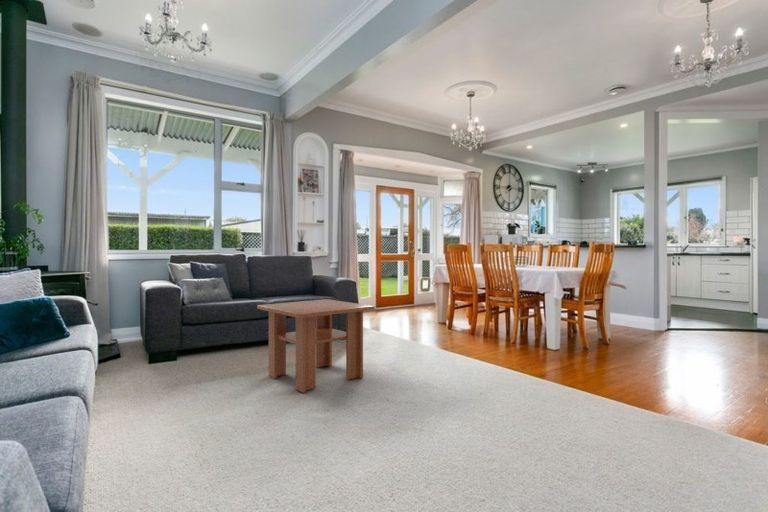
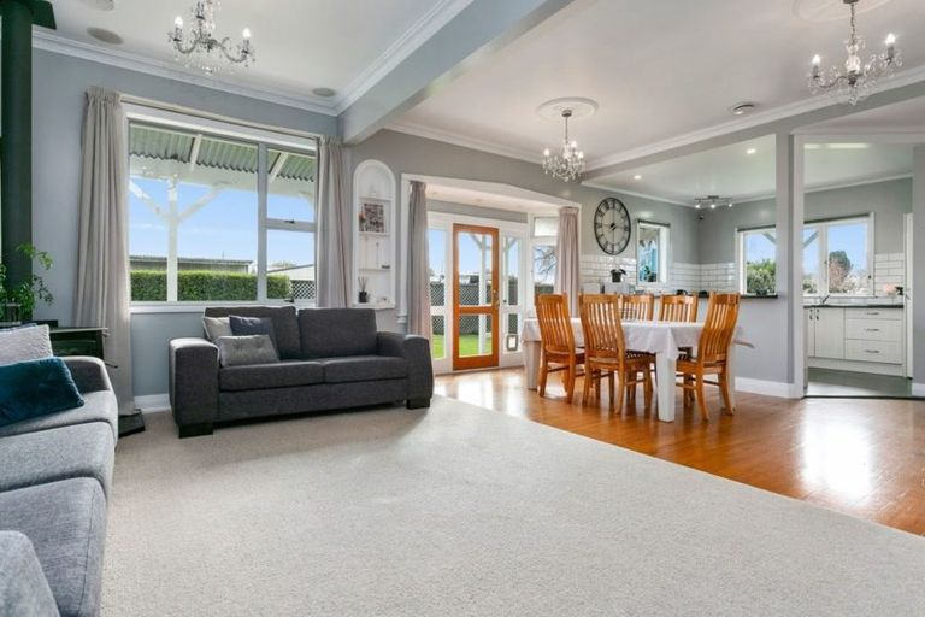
- coffee table (315, 341)
